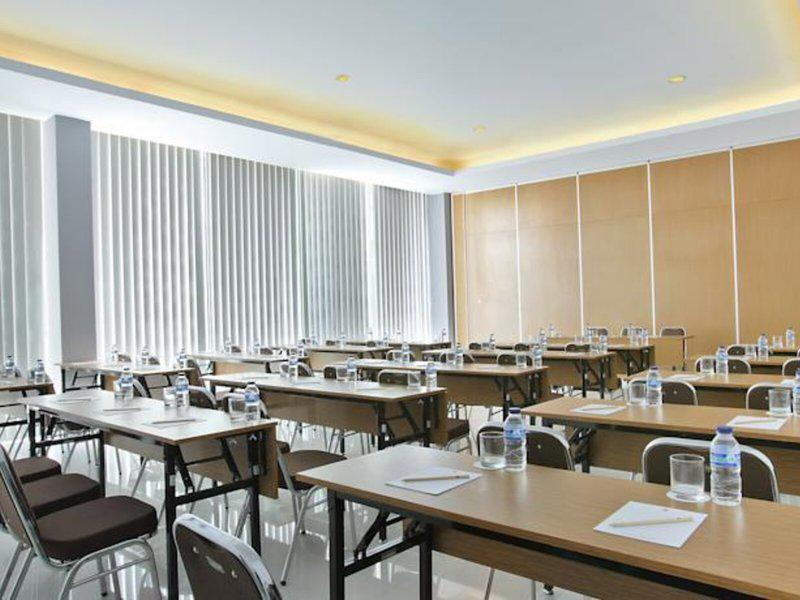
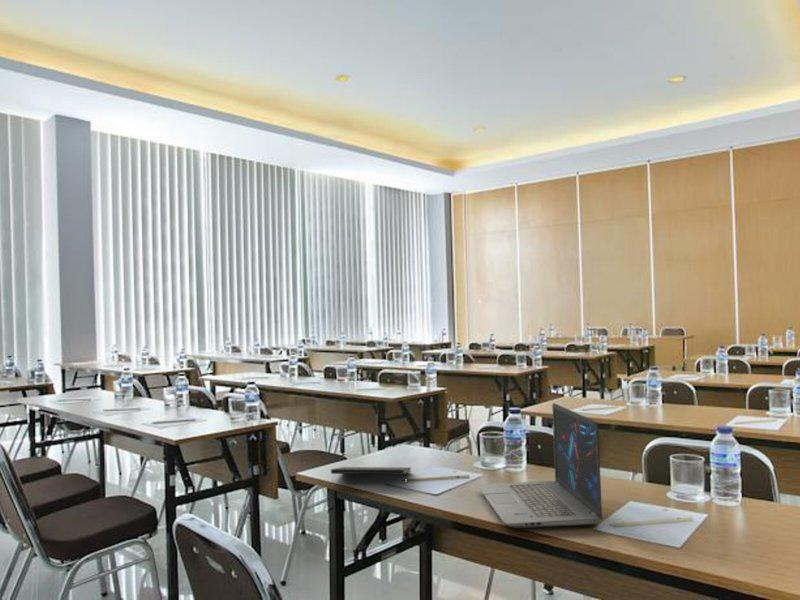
+ notepad (372, 470)
+ laptop (554, 460)
